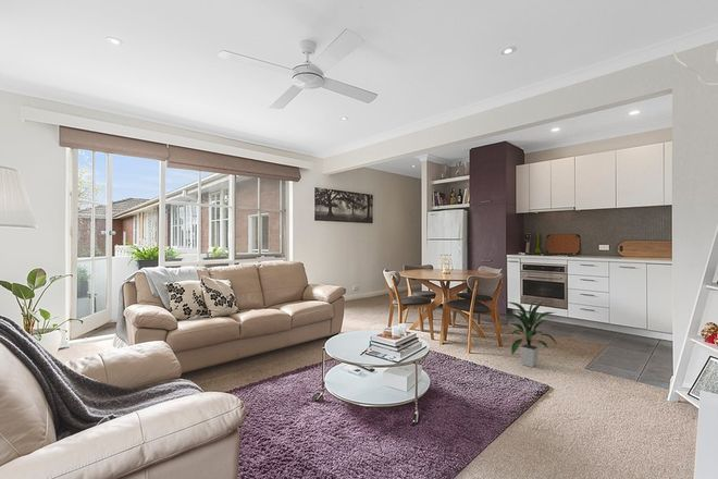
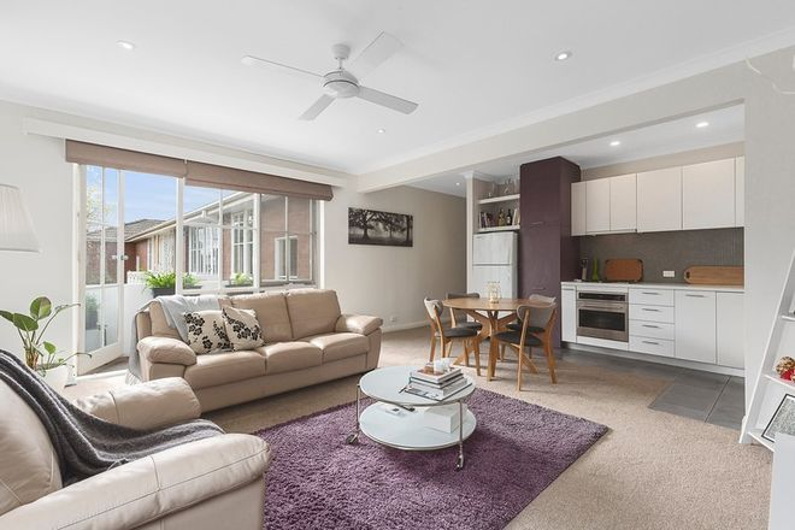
- indoor plant (527, 331)
